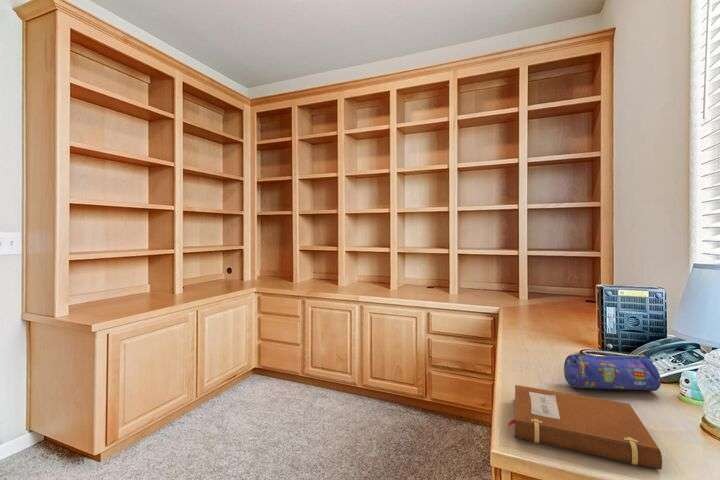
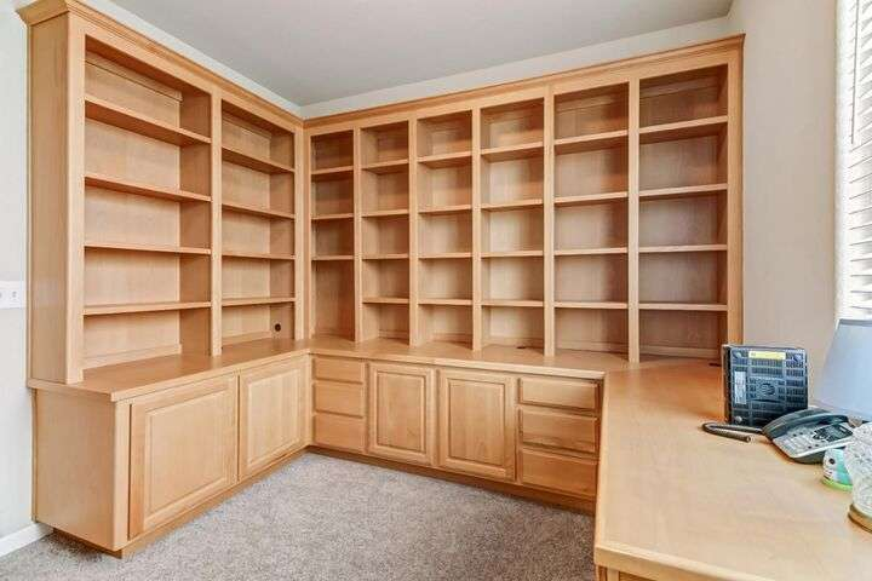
- notebook (571, 420)
- pencil case (610, 370)
